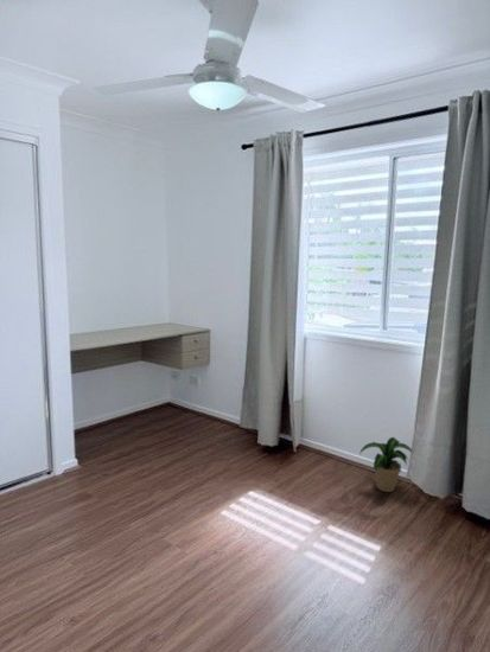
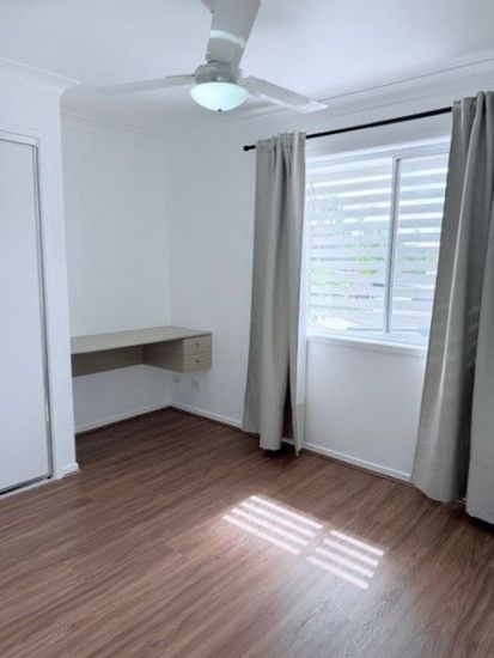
- potted plant (387, 465)
